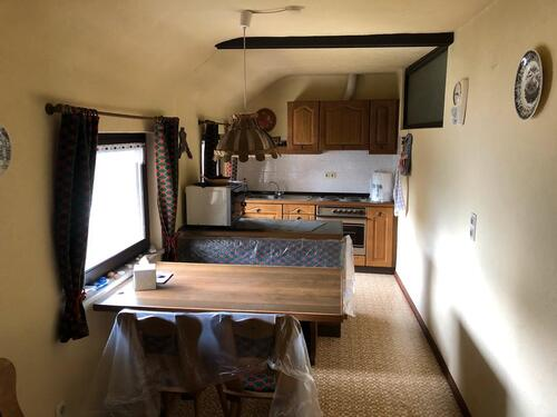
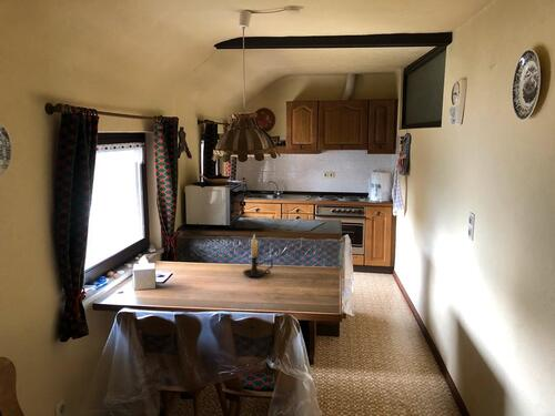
+ candle holder (256, 253)
